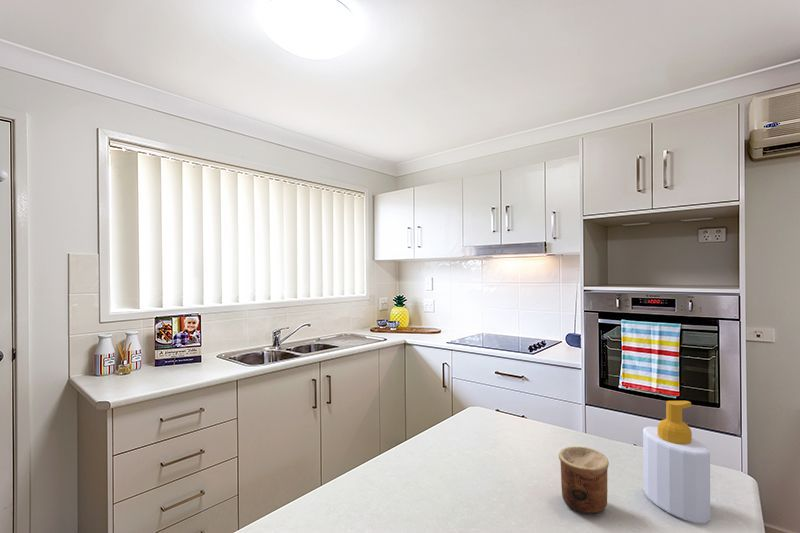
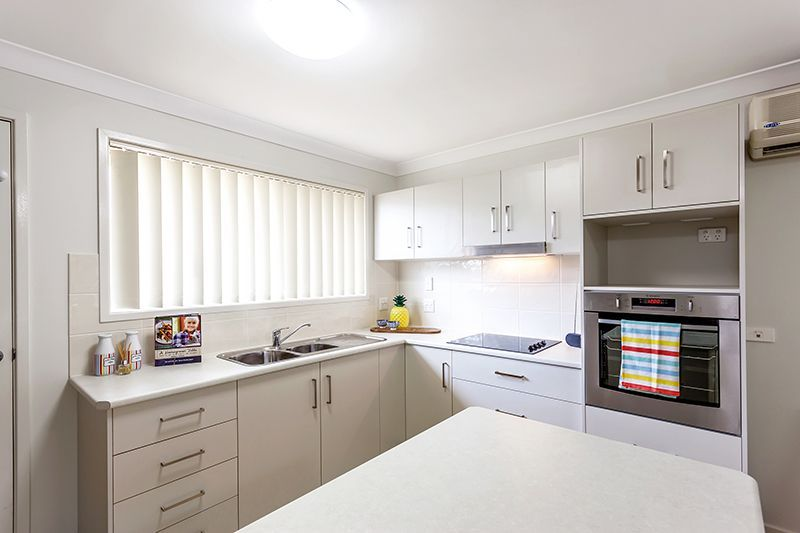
- soap bottle (674, 453)
- cup (583, 480)
